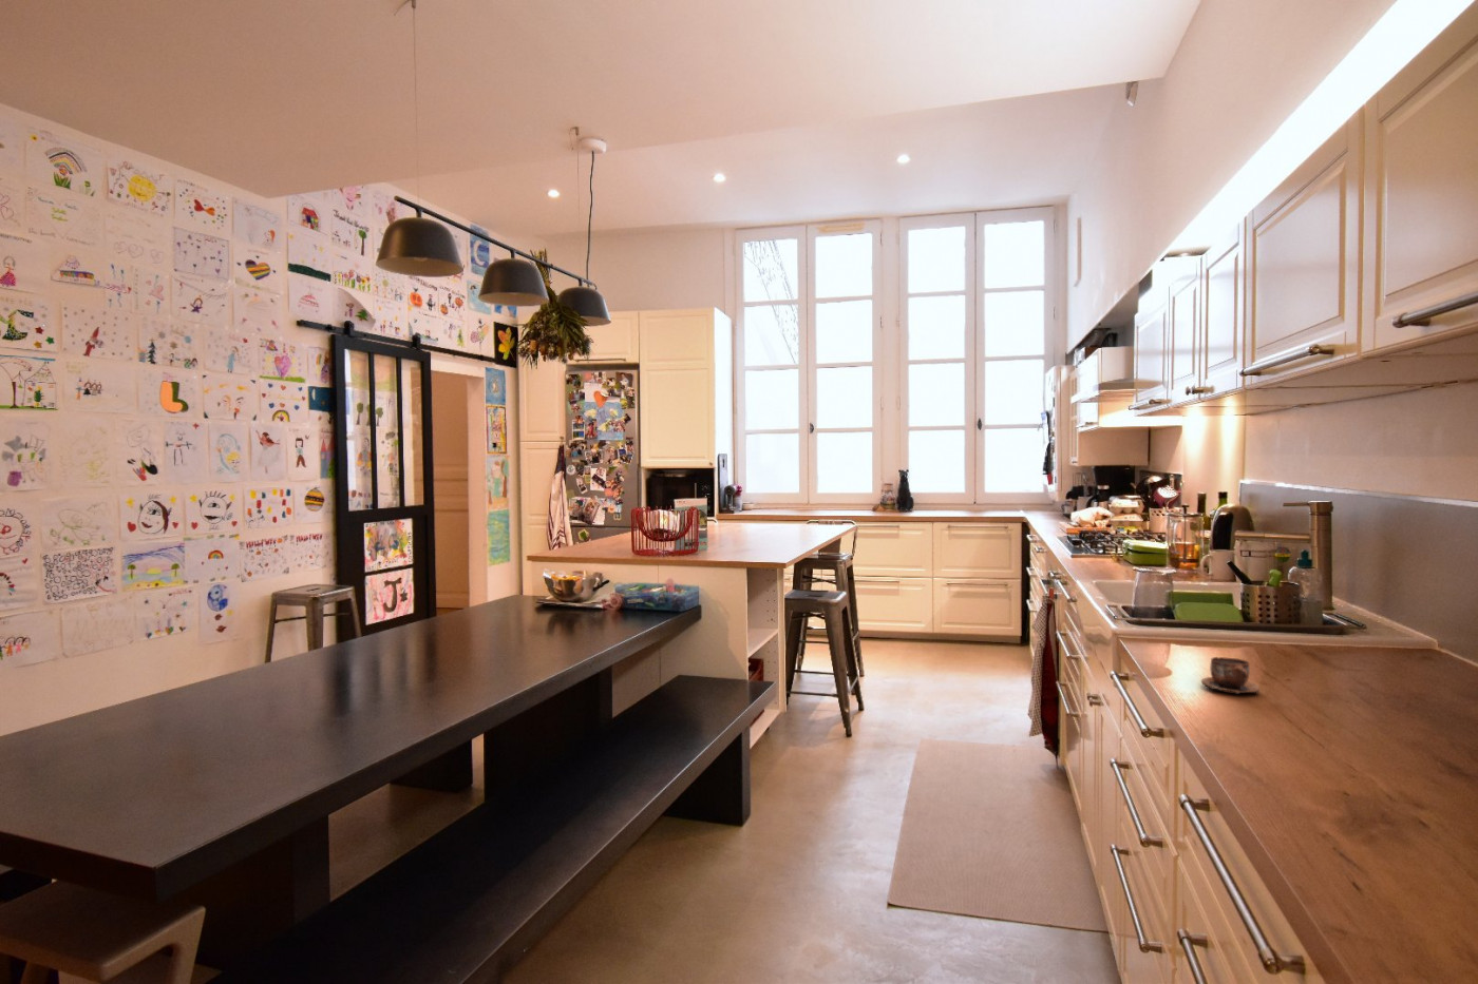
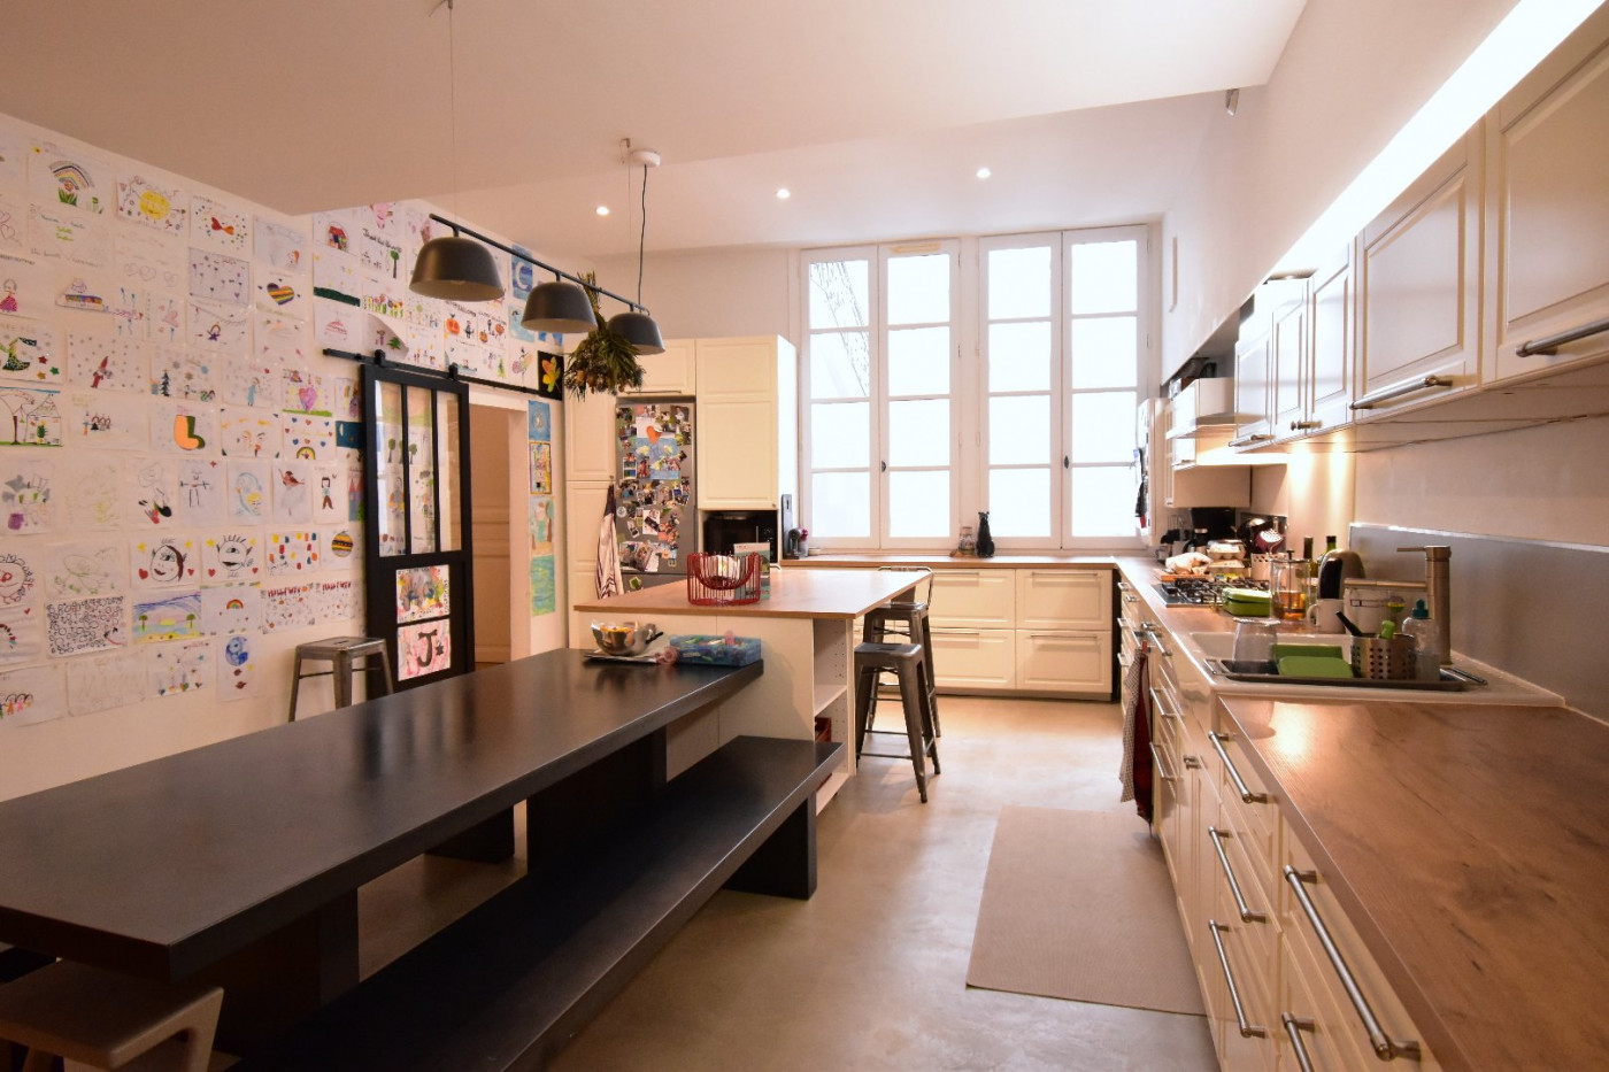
- cup (1230, 674)
